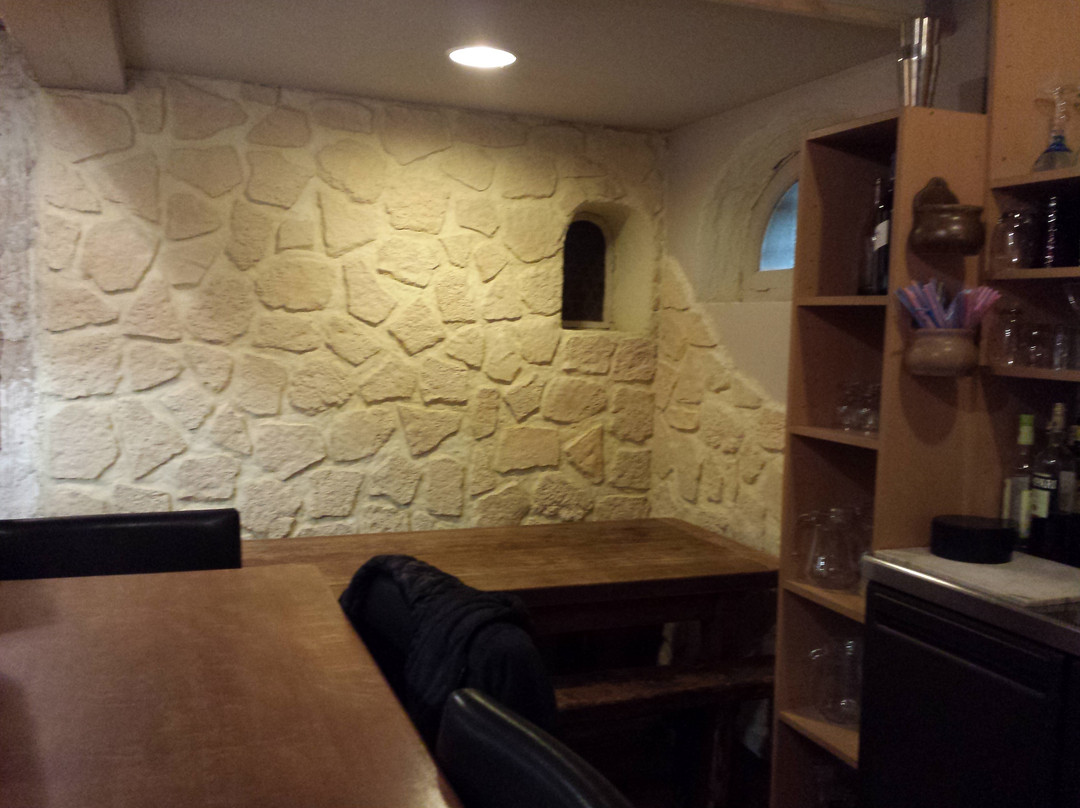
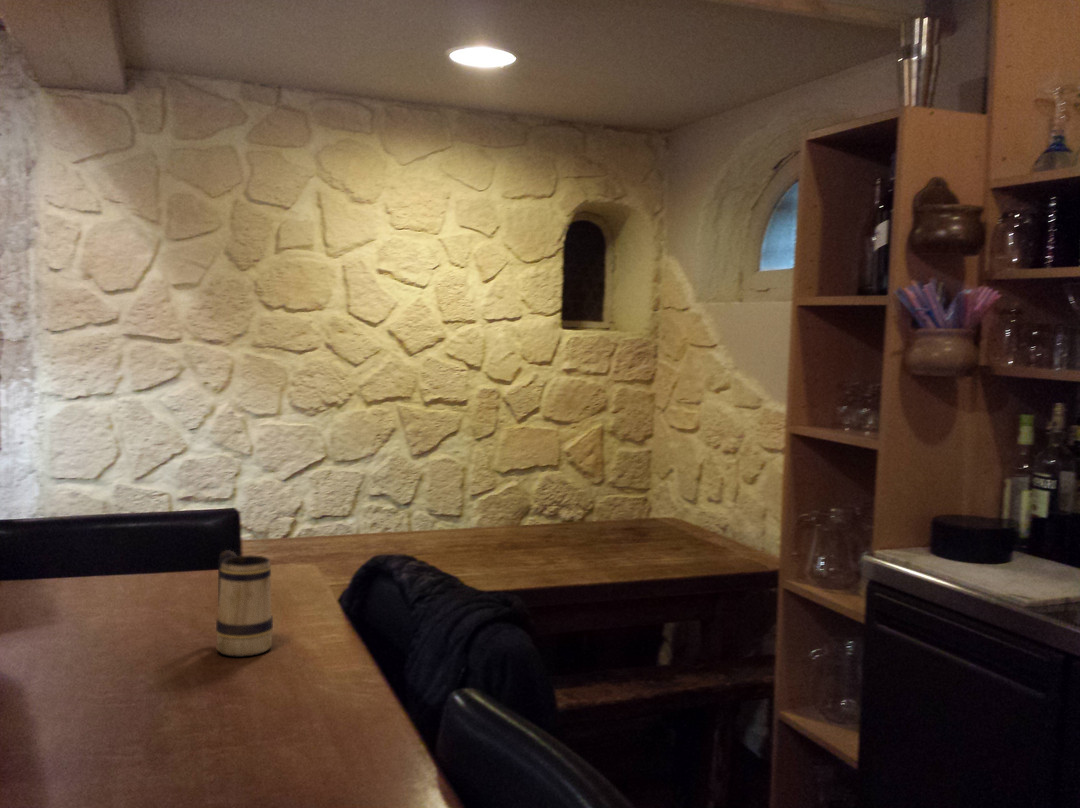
+ beer mug (240, 600)
